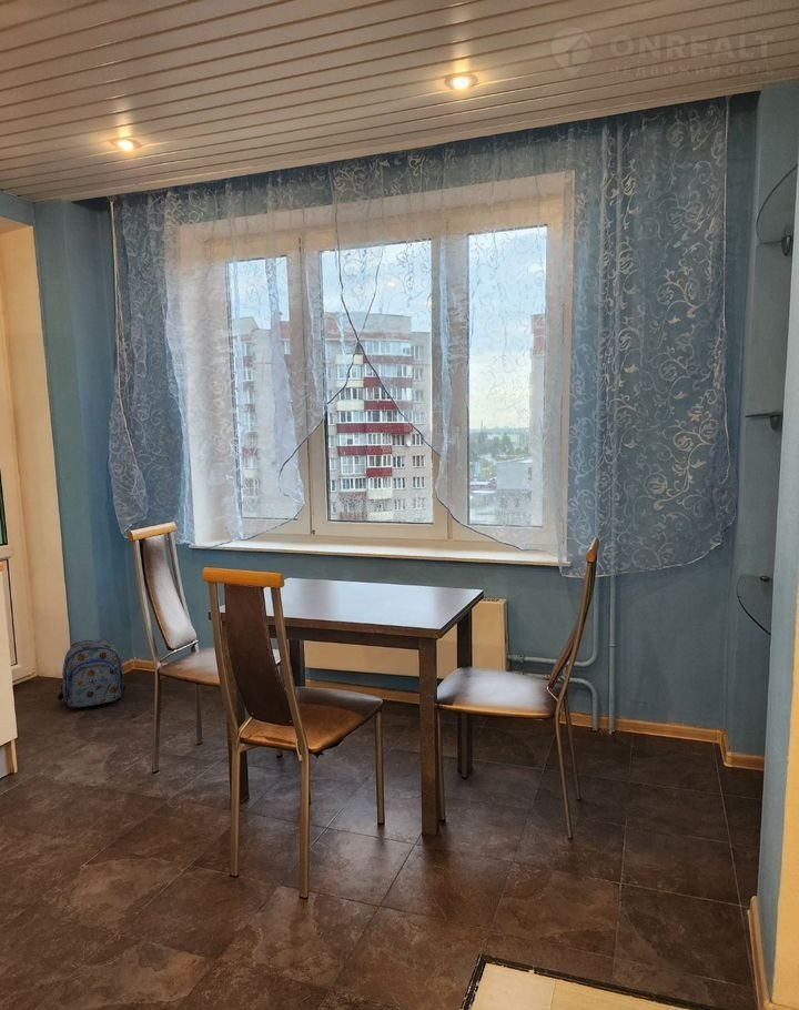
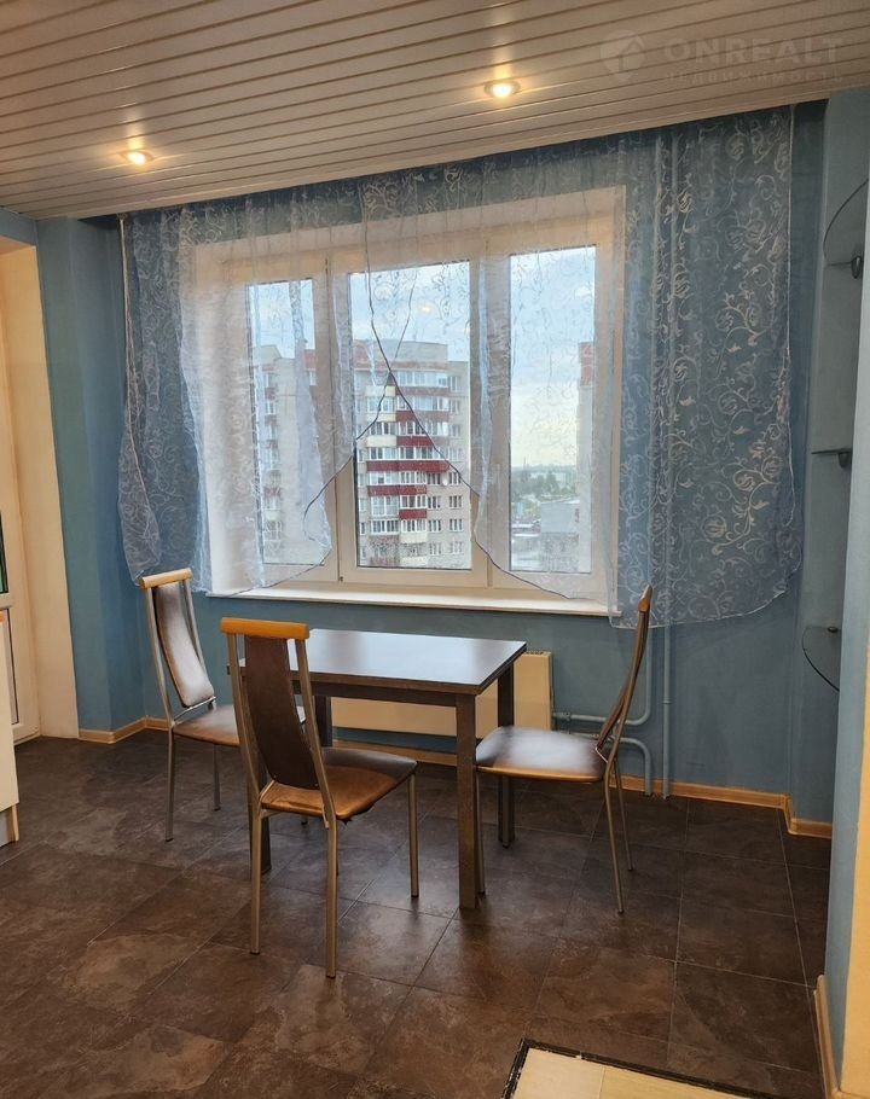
- backpack (92, 673)
